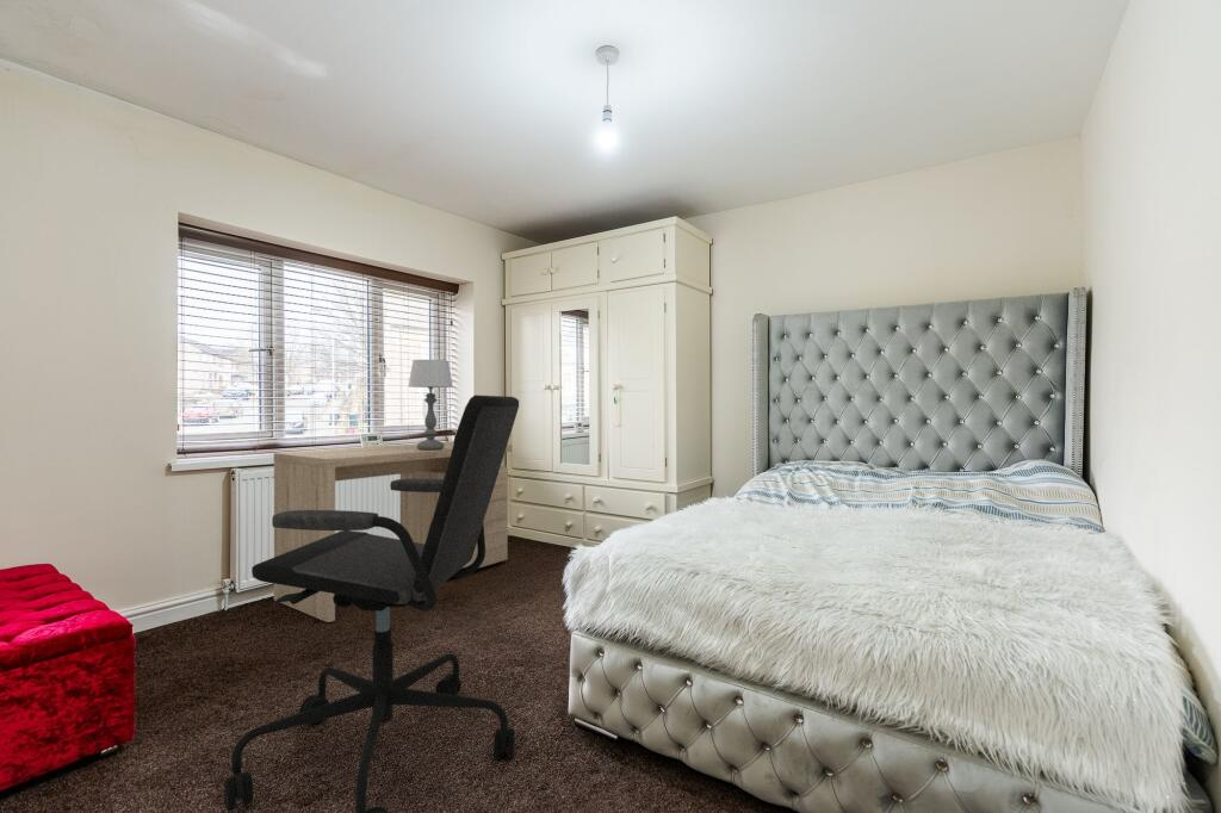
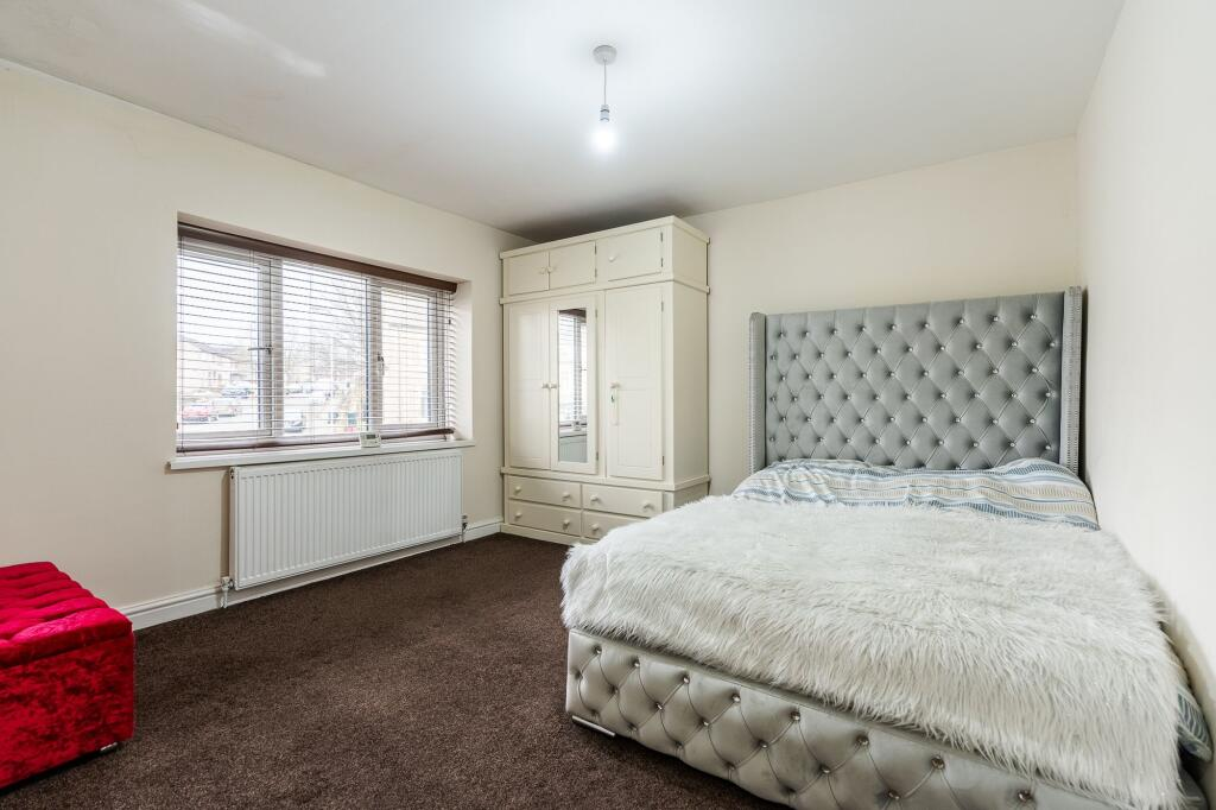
- desk (404, 514)
- table lamp (430, 404)
- office chair (389, 576)
